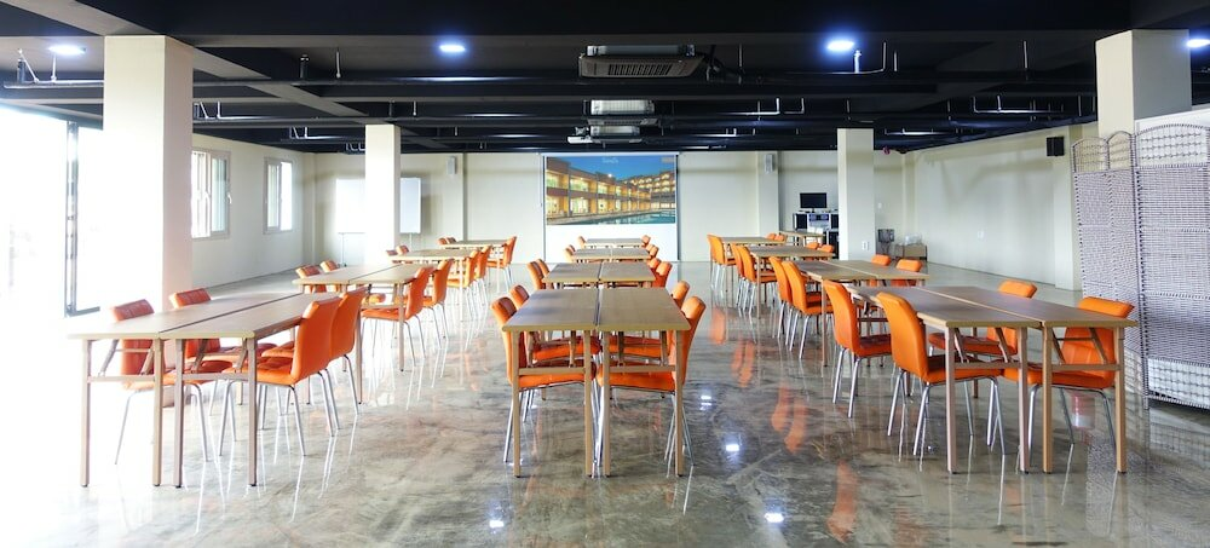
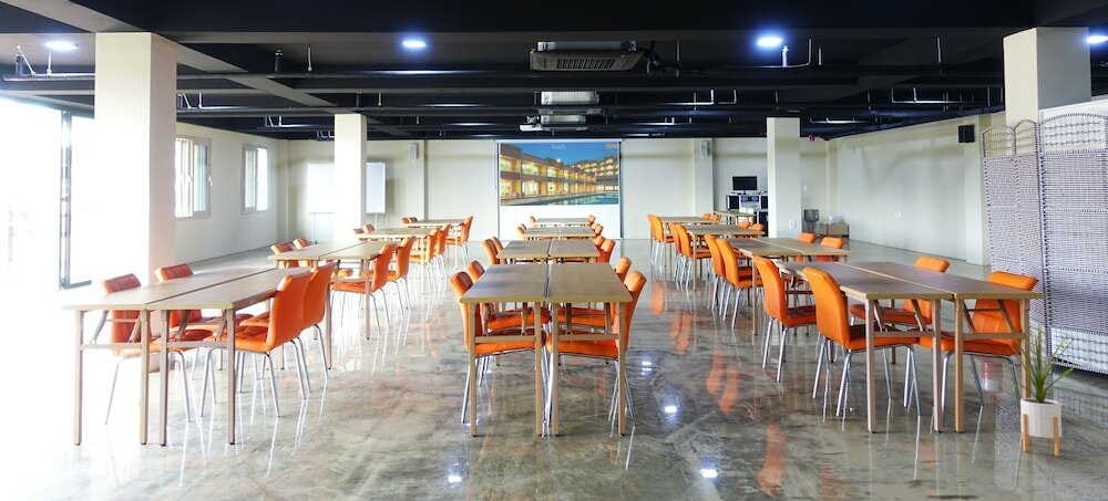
+ house plant (1042, 386)
